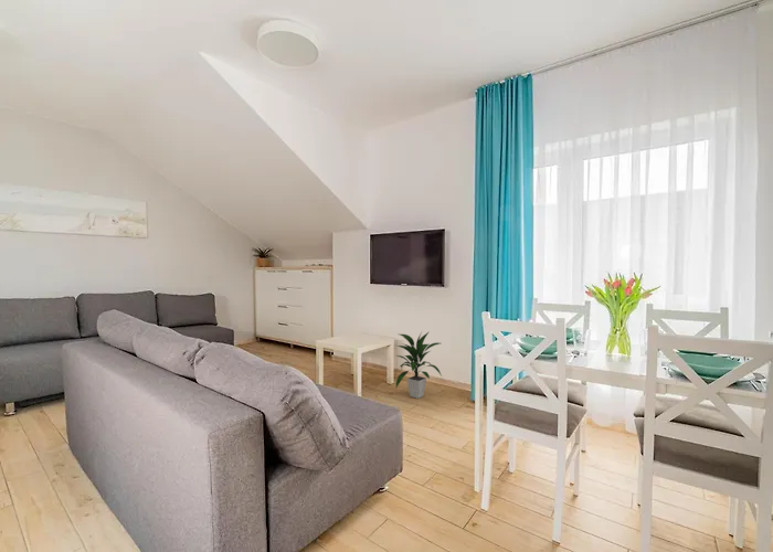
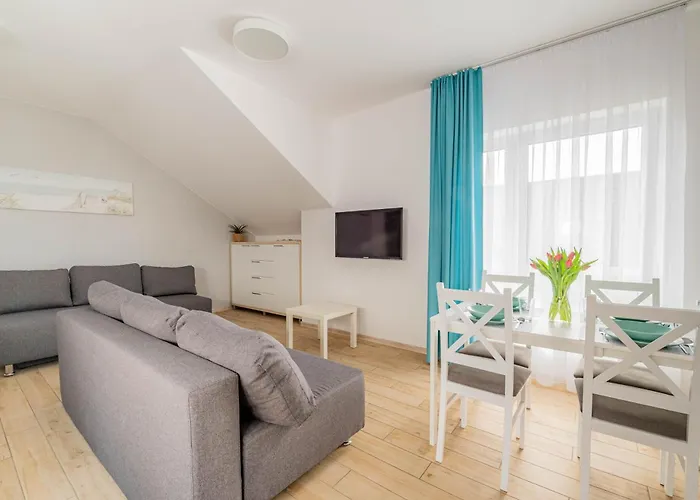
- indoor plant (414, 362)
